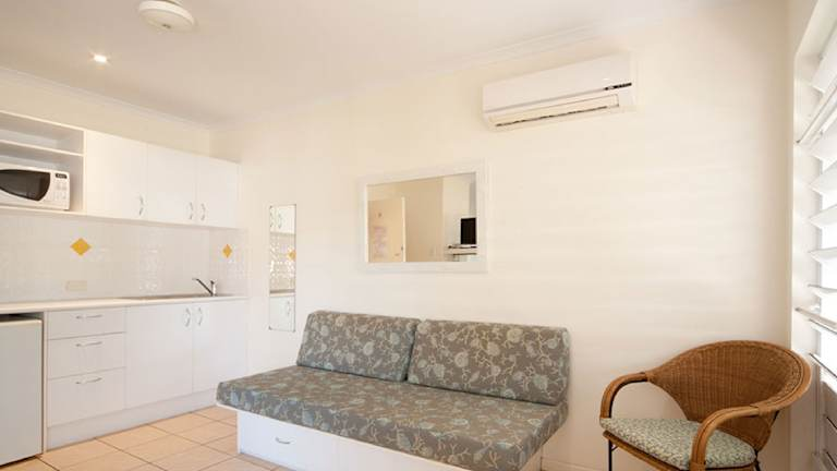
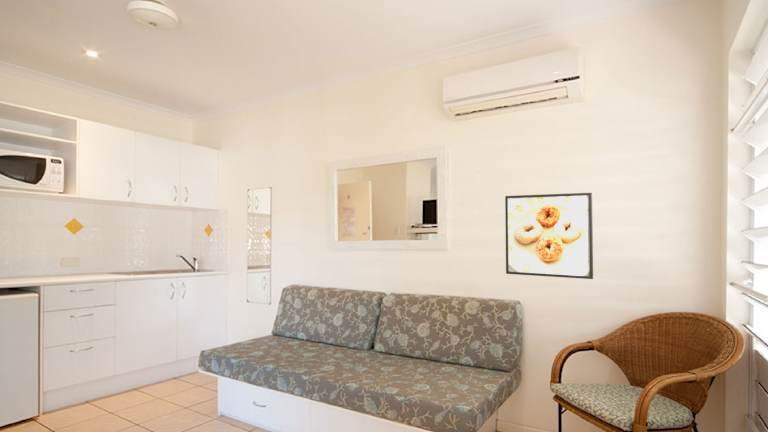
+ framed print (546, 235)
